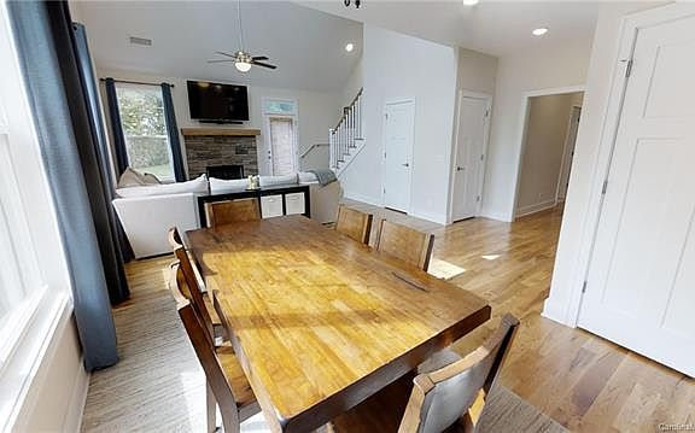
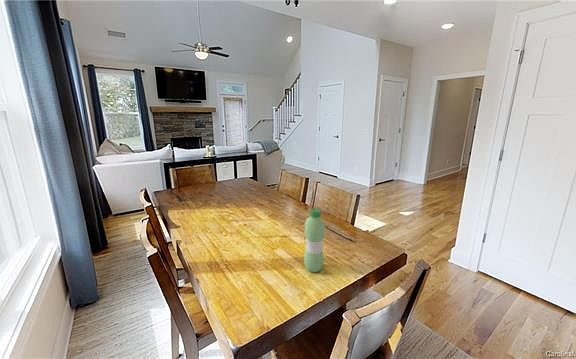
+ water bottle (314, 240)
